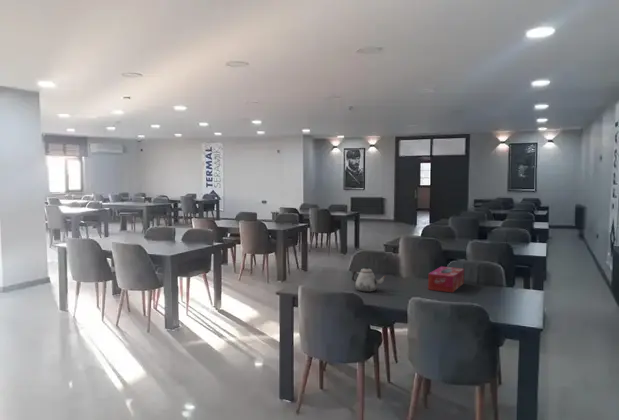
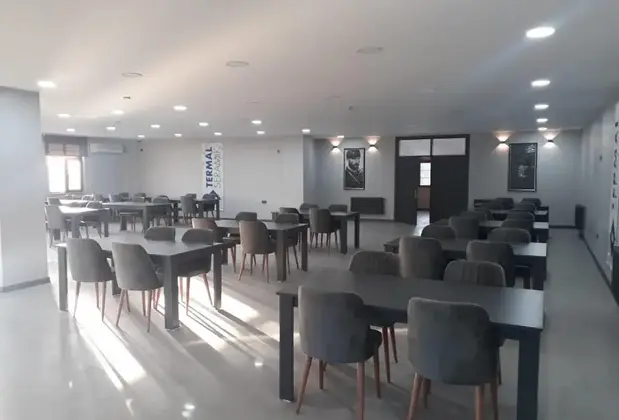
- teapot (368, 278)
- tissue box (446, 278)
